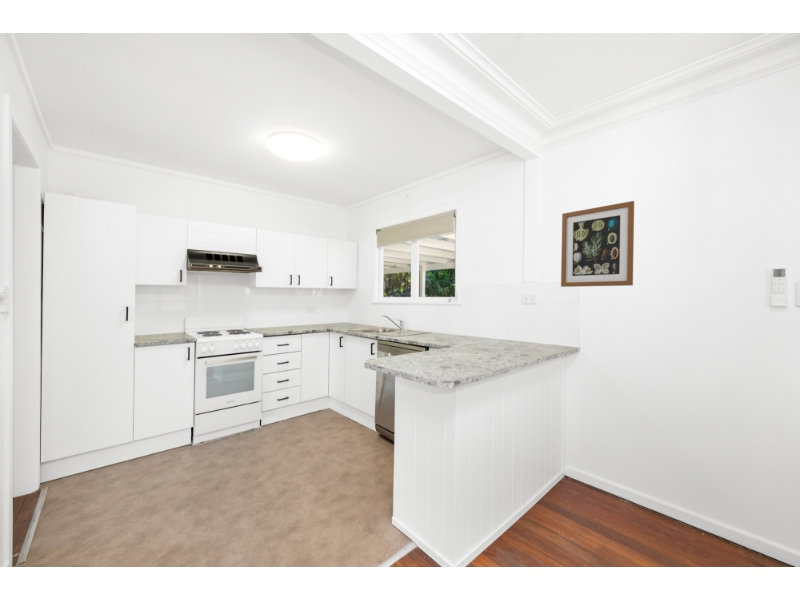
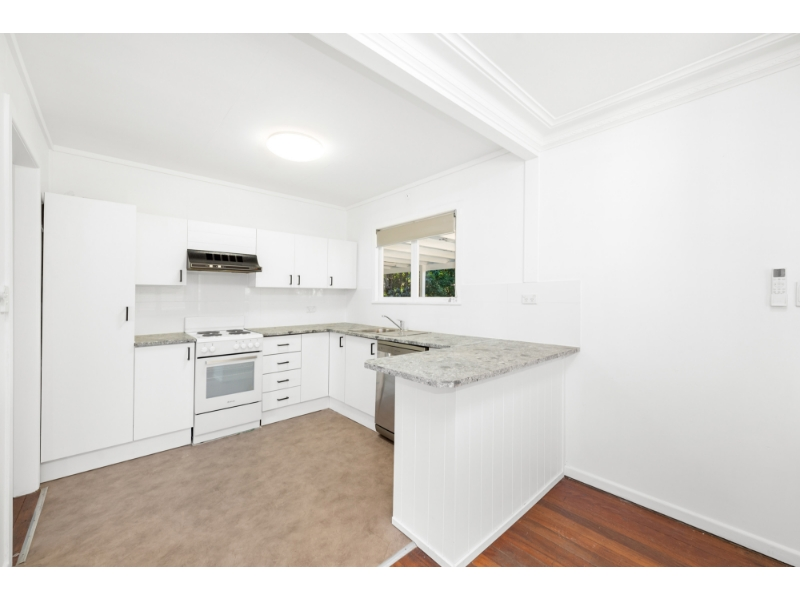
- wall art (595, 247)
